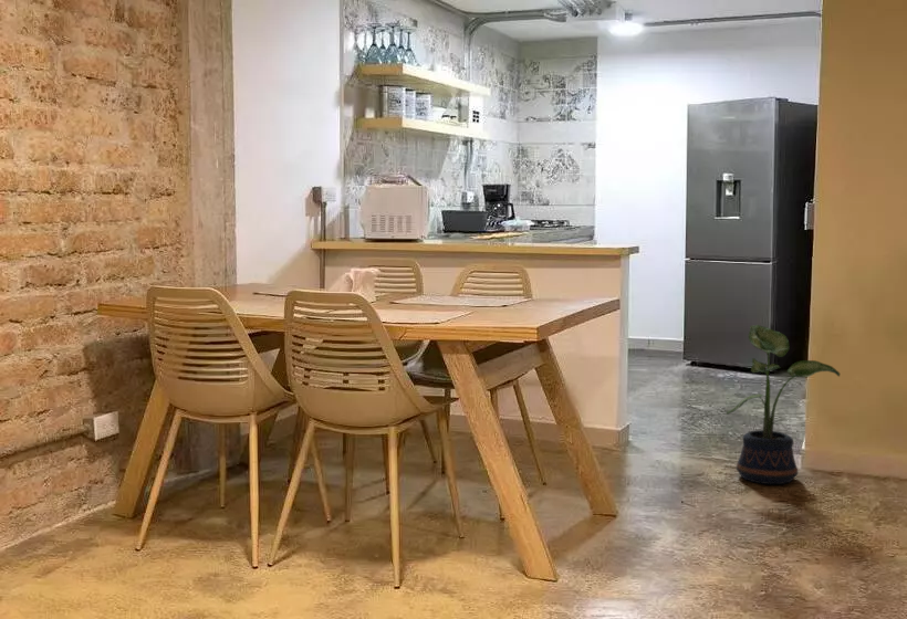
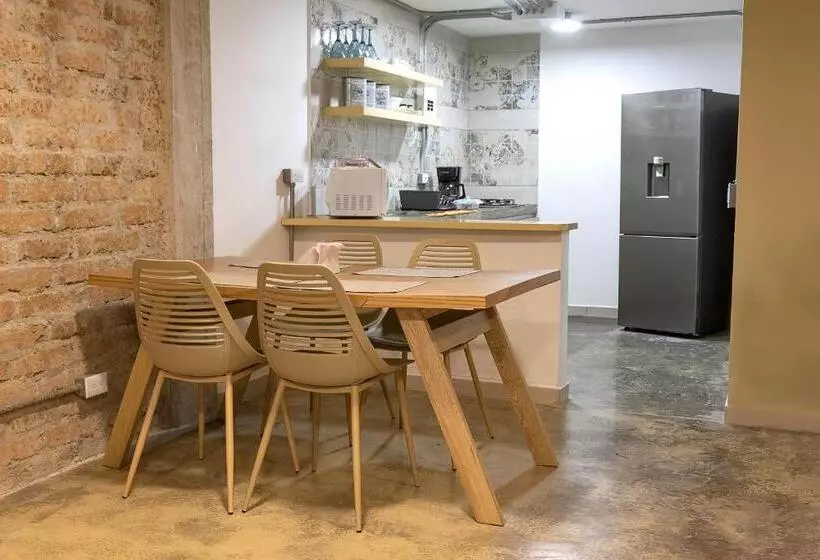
- potted plant (776, 401)
